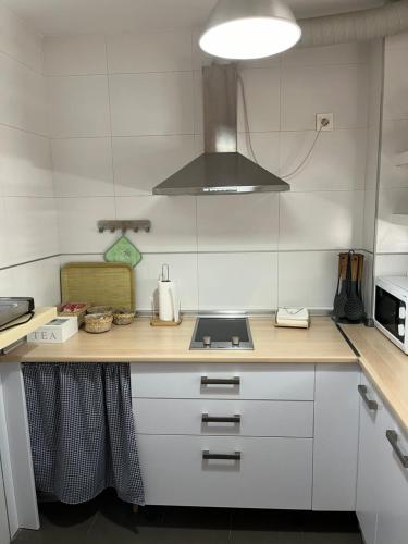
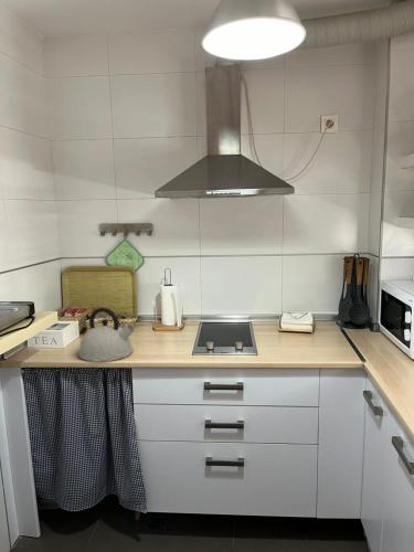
+ kettle (107, 330)
